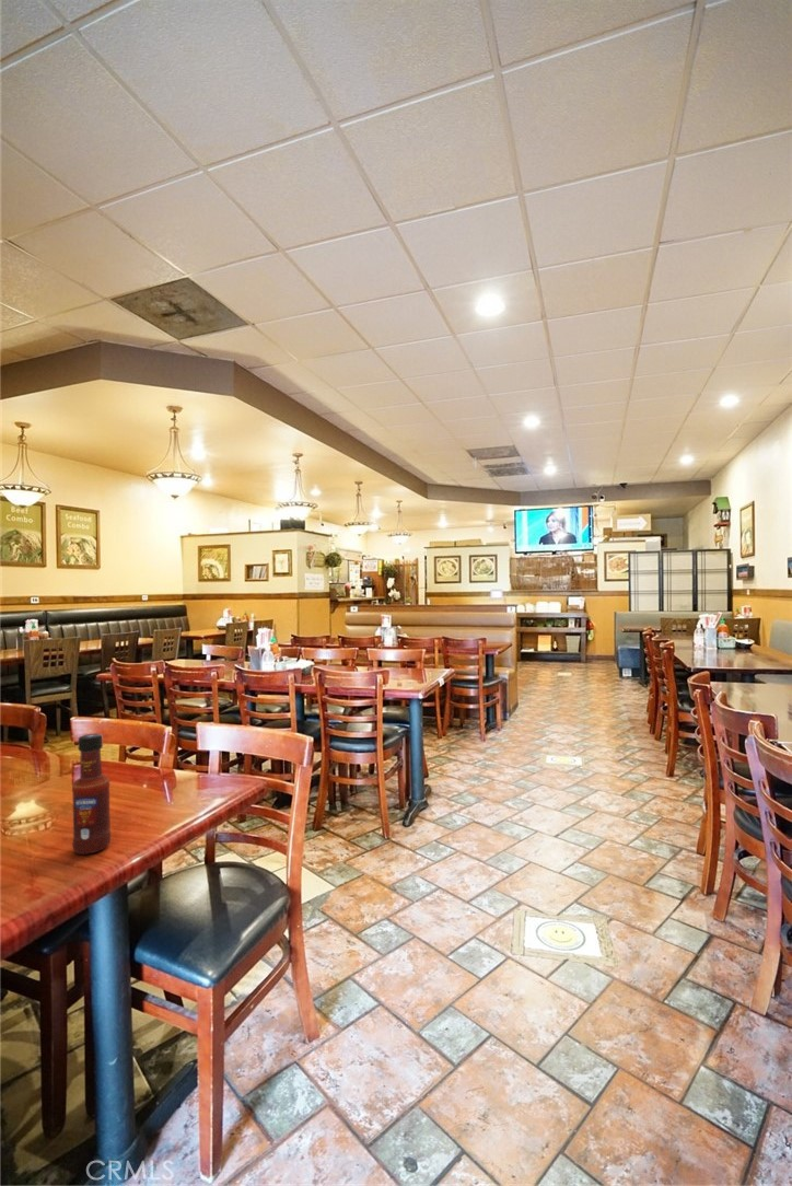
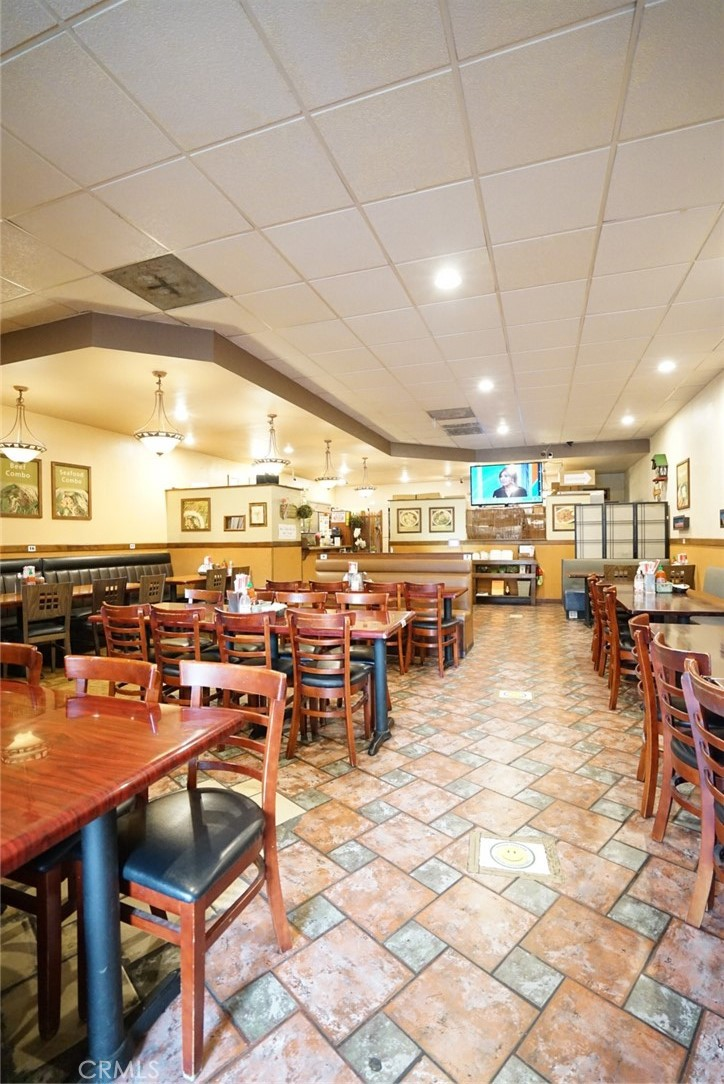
- tabasco sauce (91, 792)
